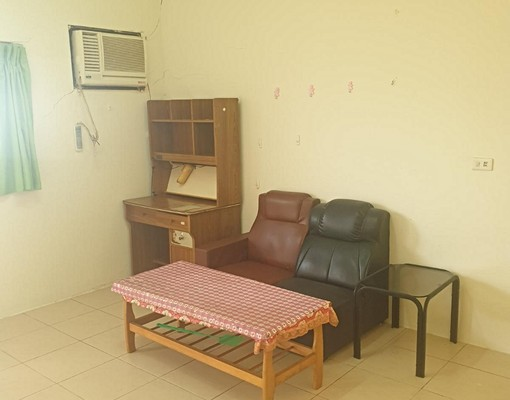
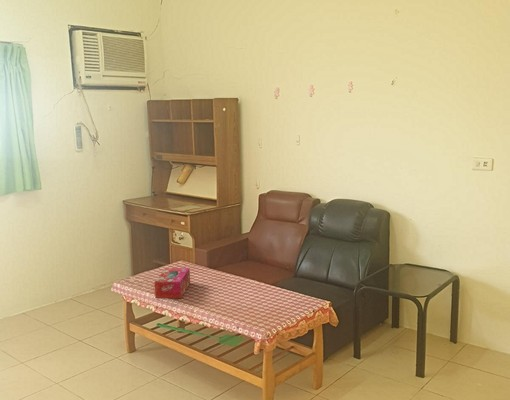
+ tissue box (173, 282)
